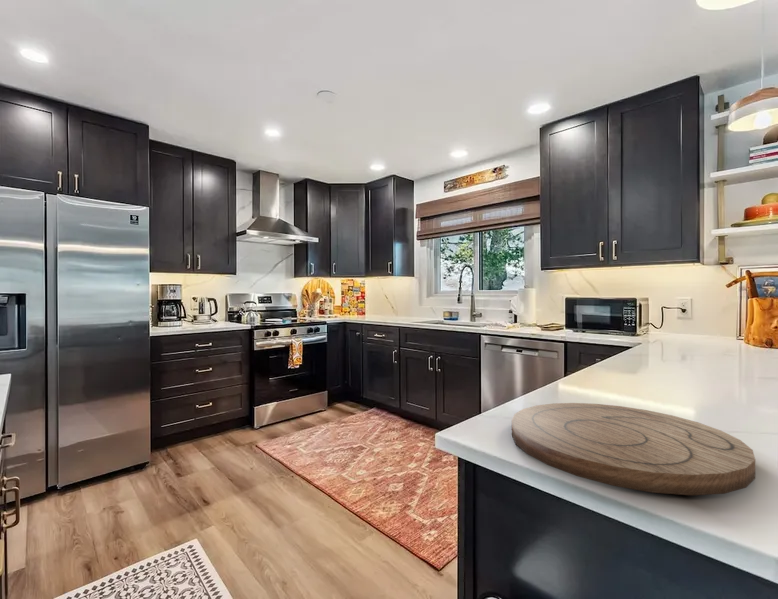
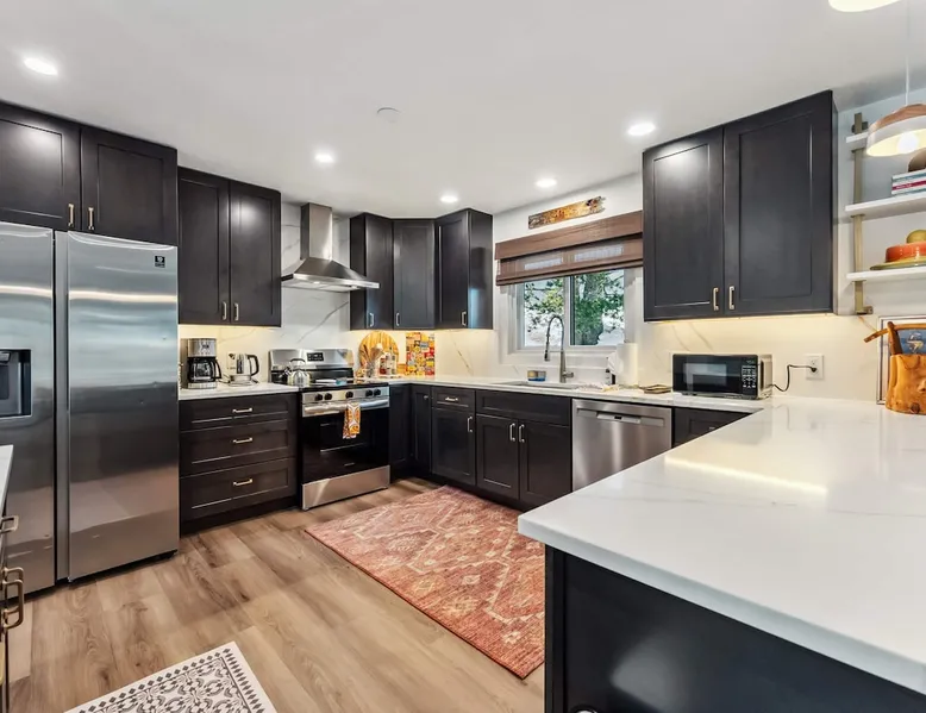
- cutting board (617, 437)
